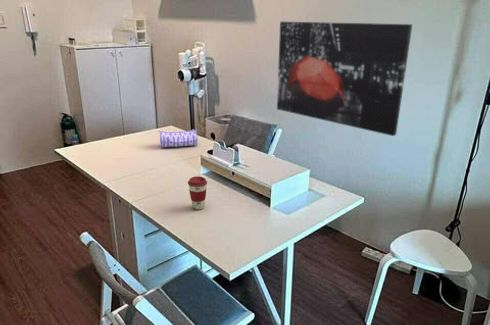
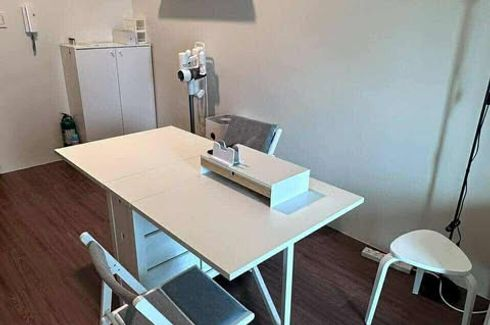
- wall art (333, 73)
- pencil case (179, 138)
- coffee cup (197, 193)
